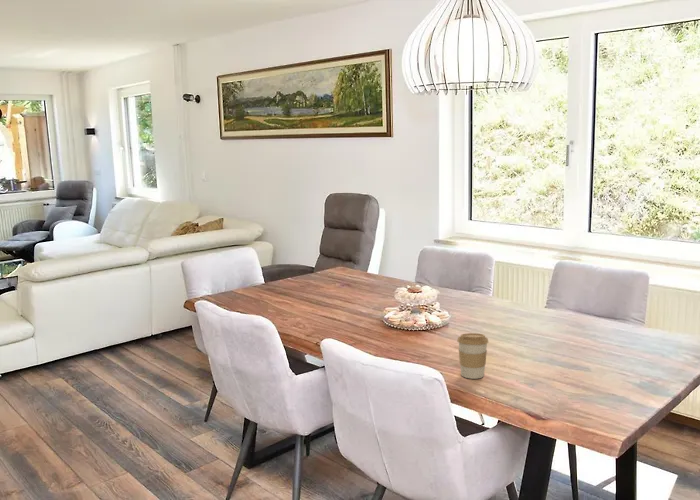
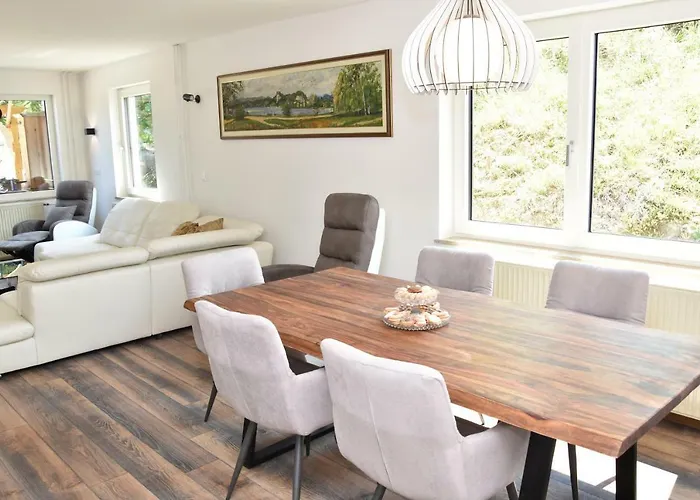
- coffee cup (472, 354)
